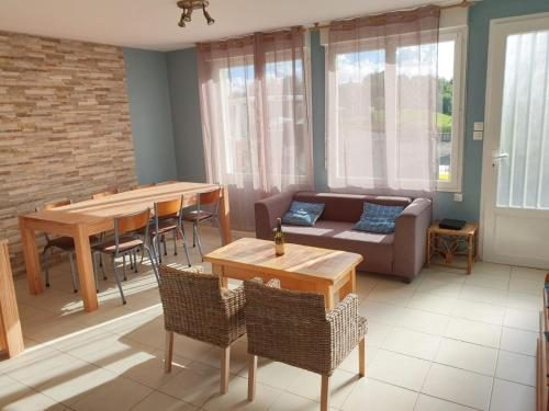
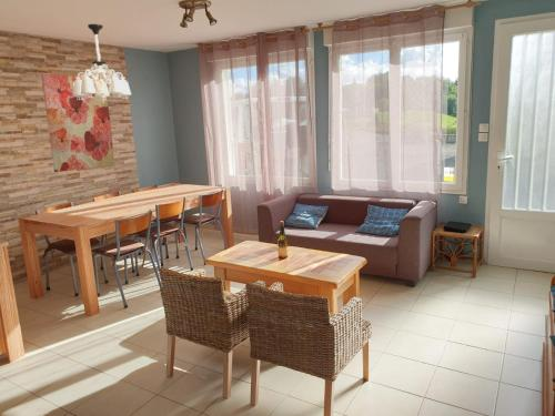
+ wall art (80, 123)
+ chandelier (99, 65)
